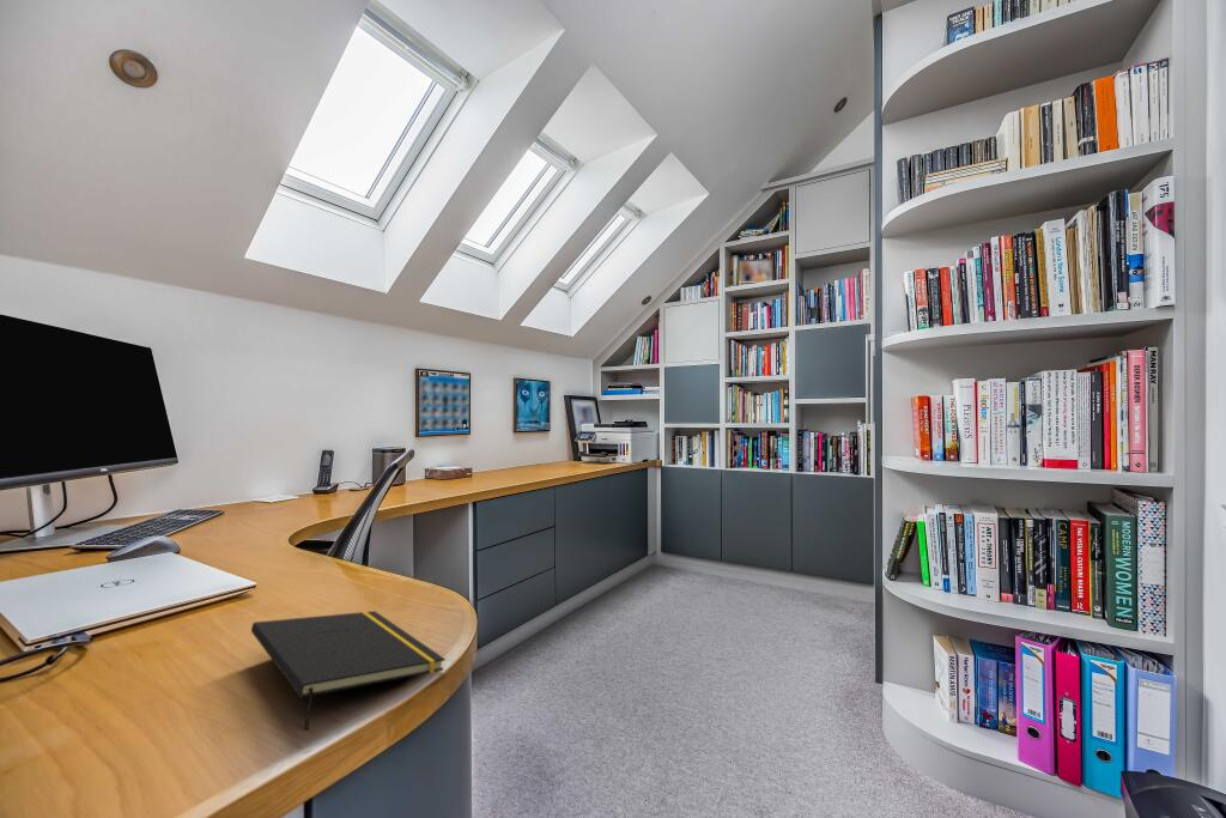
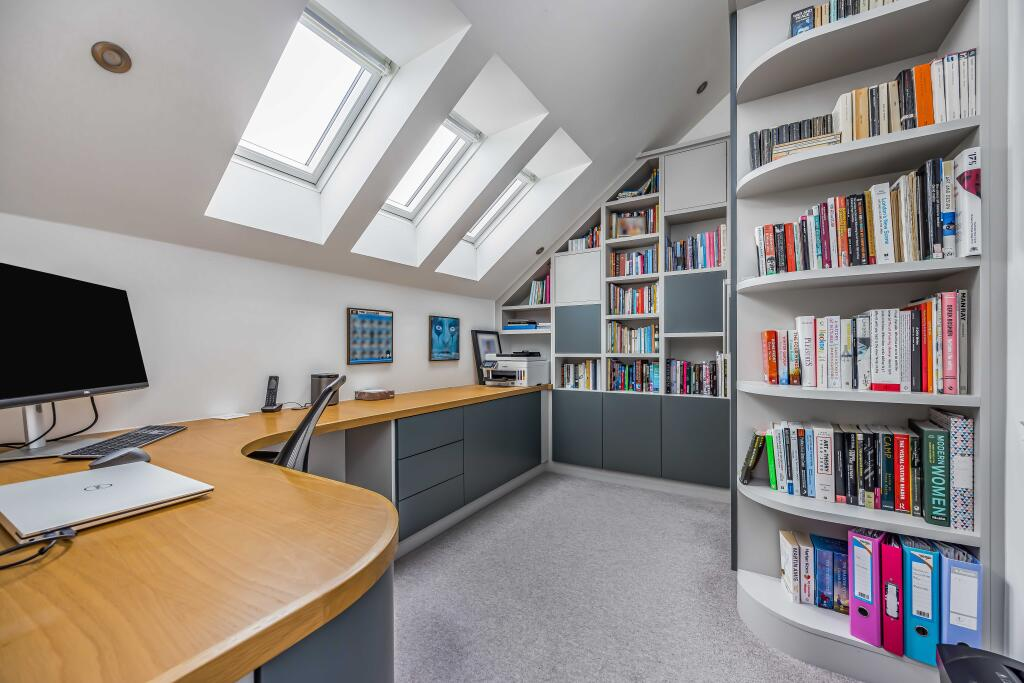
- notepad (345, 646)
